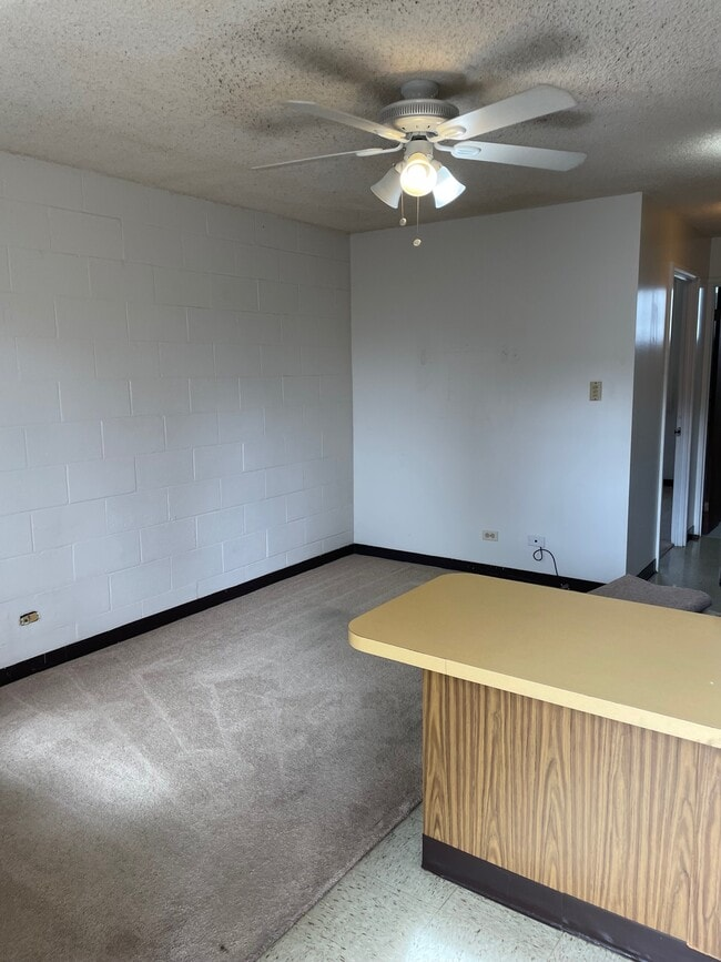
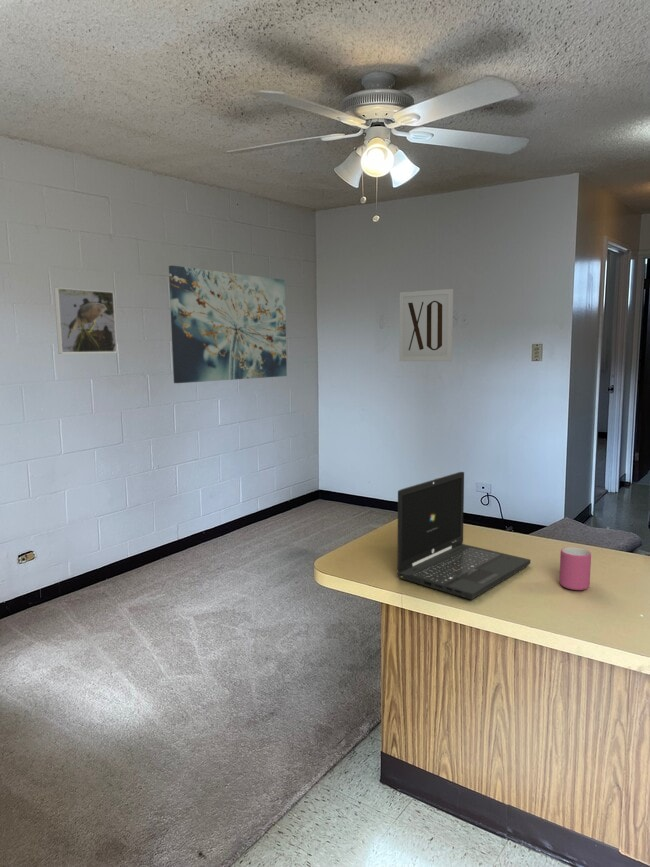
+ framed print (87, 321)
+ mug (577, 567)
+ laptop (462, 529)
+ wall art (425, 326)
+ wall art (234, 327)
